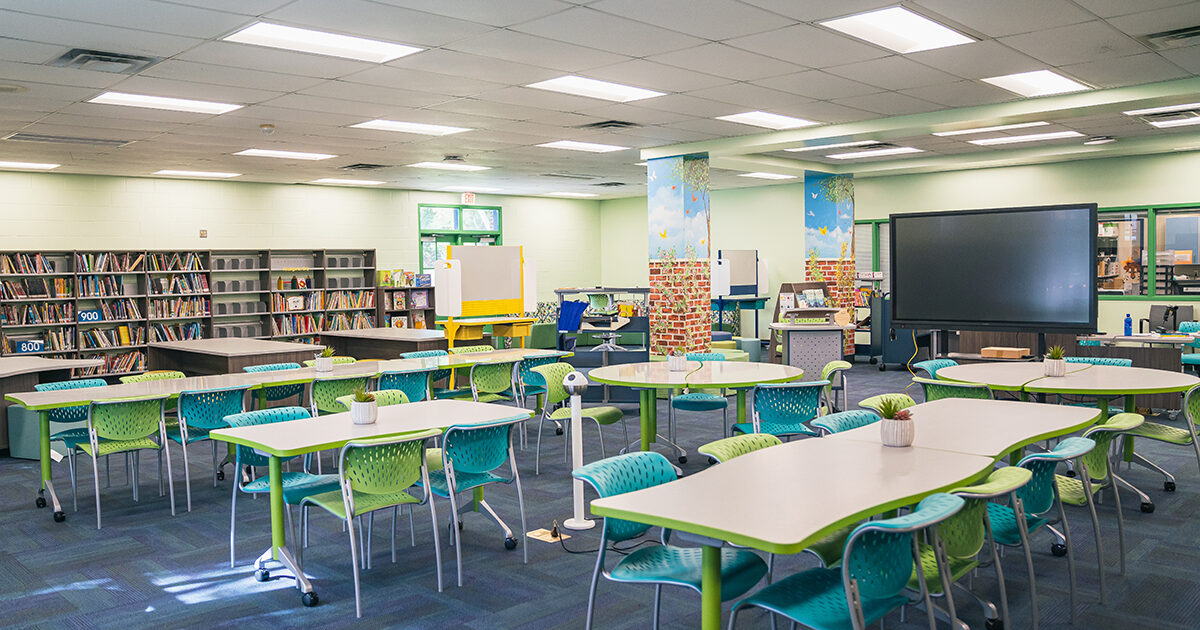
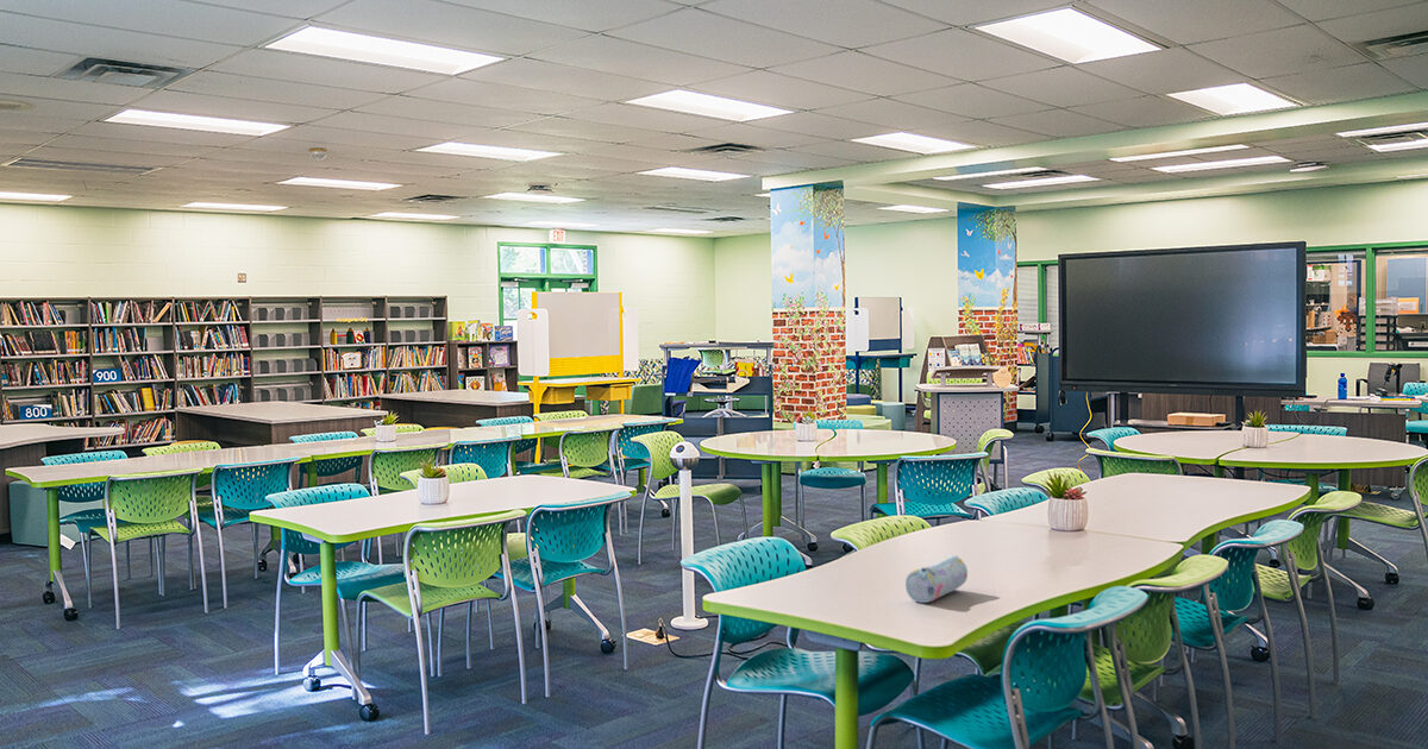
+ pencil case (937, 578)
